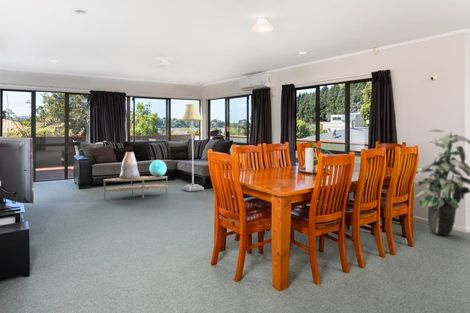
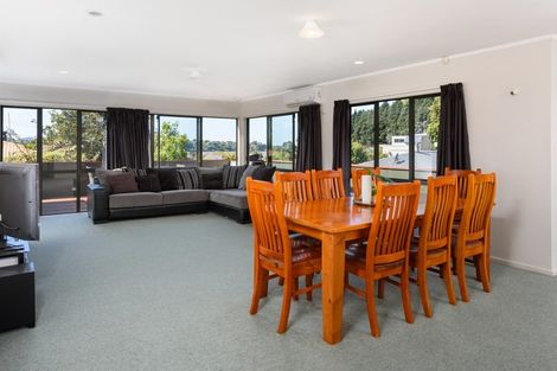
- coffee table (137, 187)
- decorative globe (158, 168)
- floor lamp (192, 147)
- indoor plant (442, 181)
- decorative urn (129, 165)
